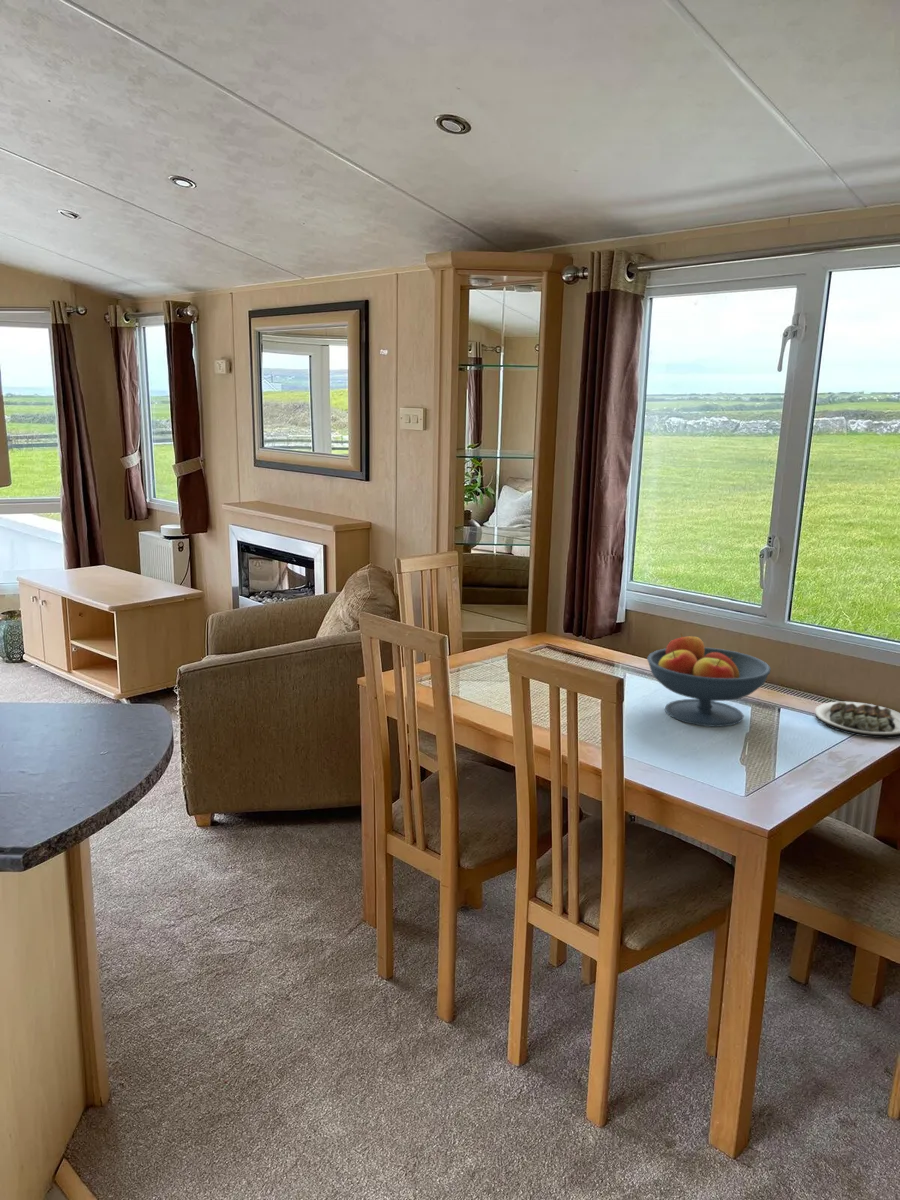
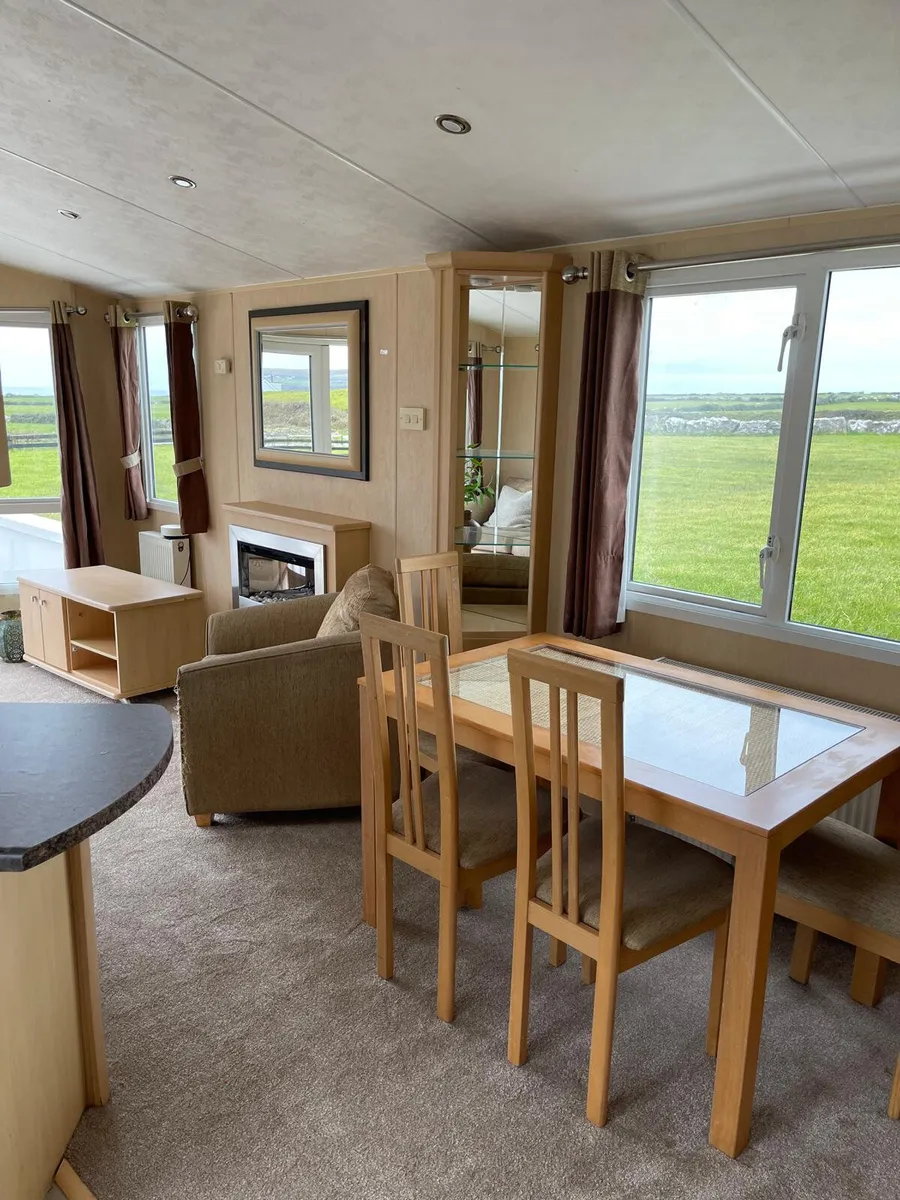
- plate (863, 716)
- fruit bowl (706, 678)
